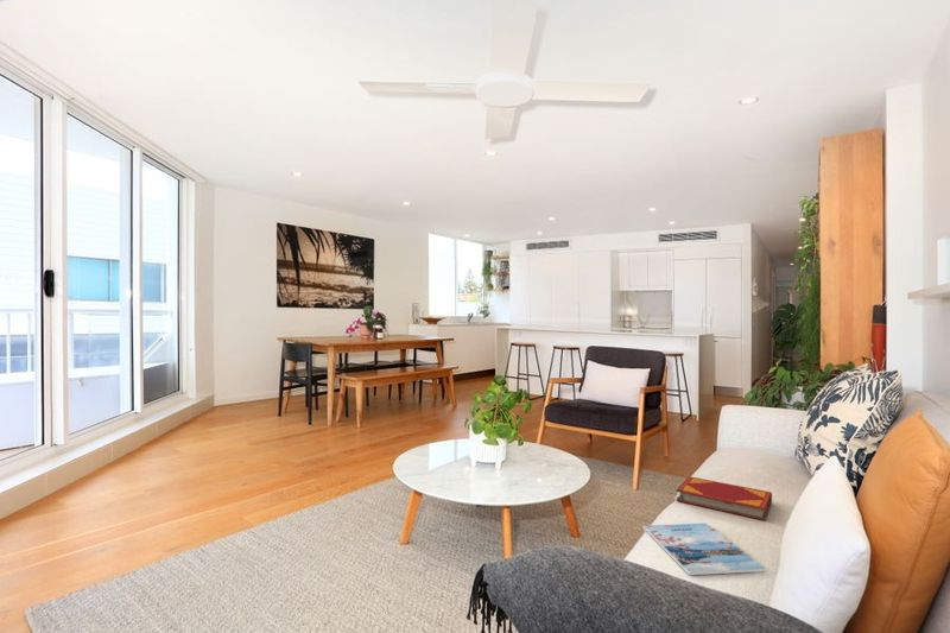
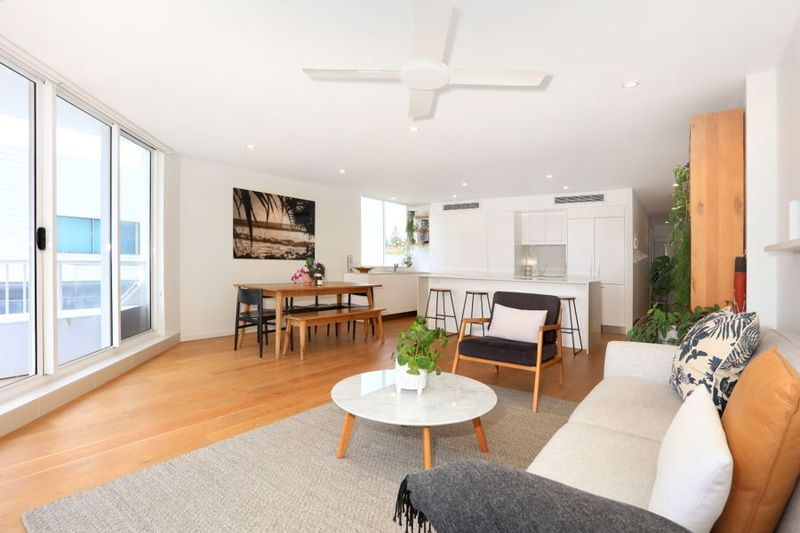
- hardback book (723, 495)
- magazine (698, 546)
